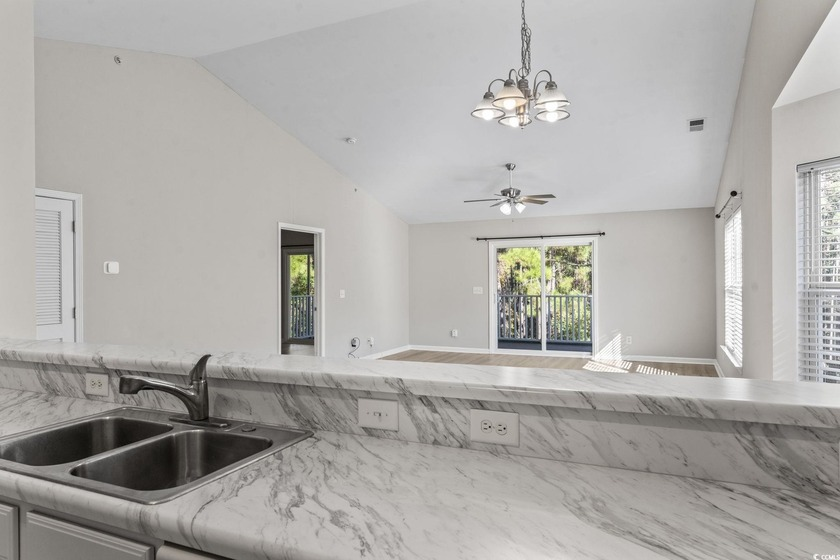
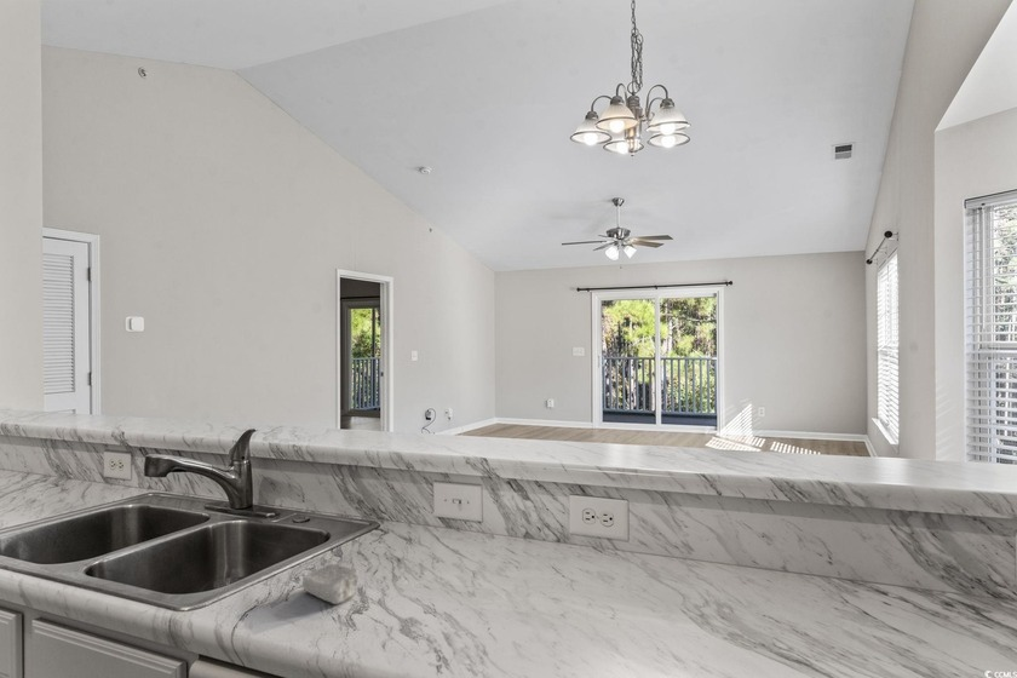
+ soap bar (331, 580)
